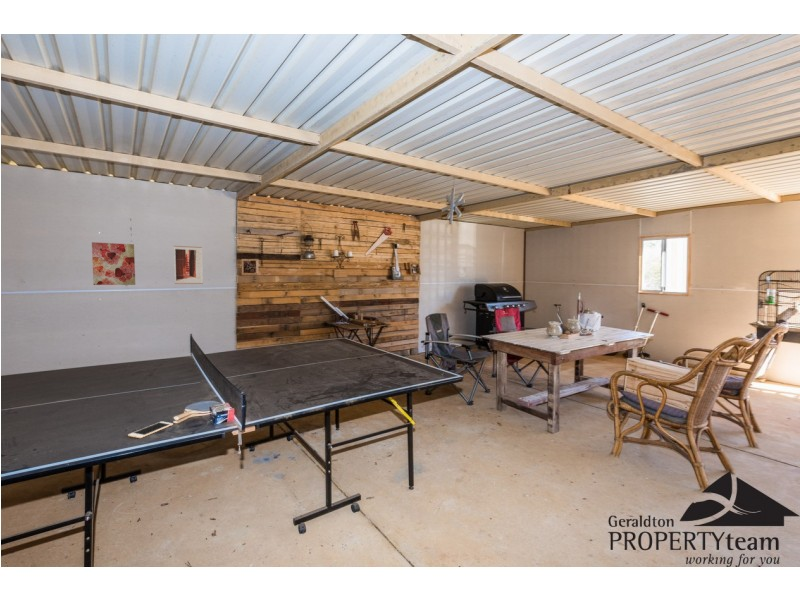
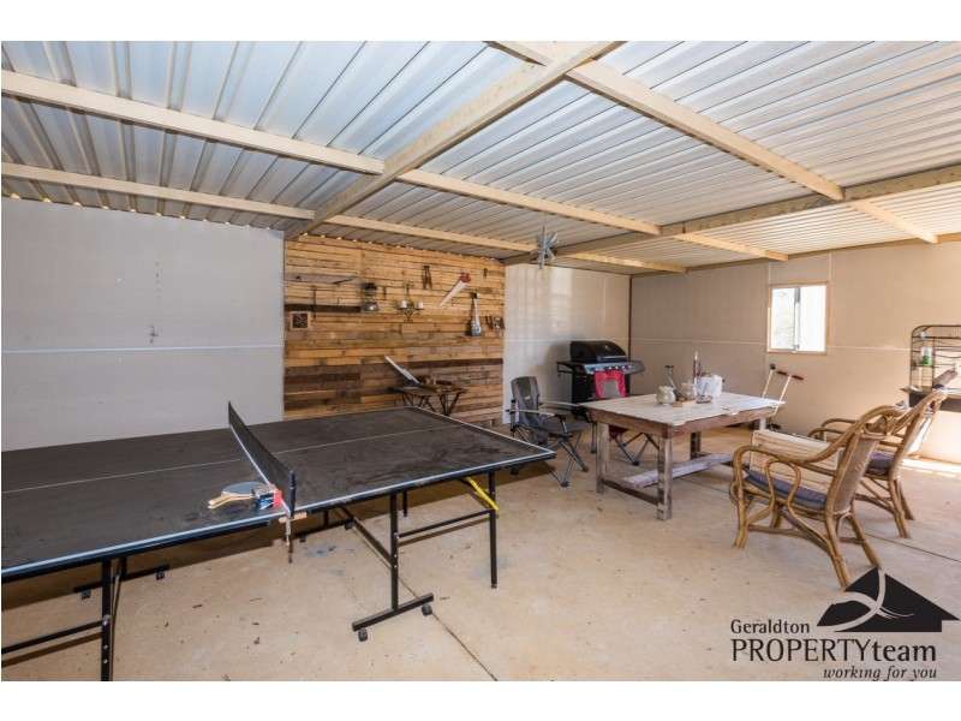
- wall art (114, 264)
- cell phone (151, 429)
- wall art (188, 265)
